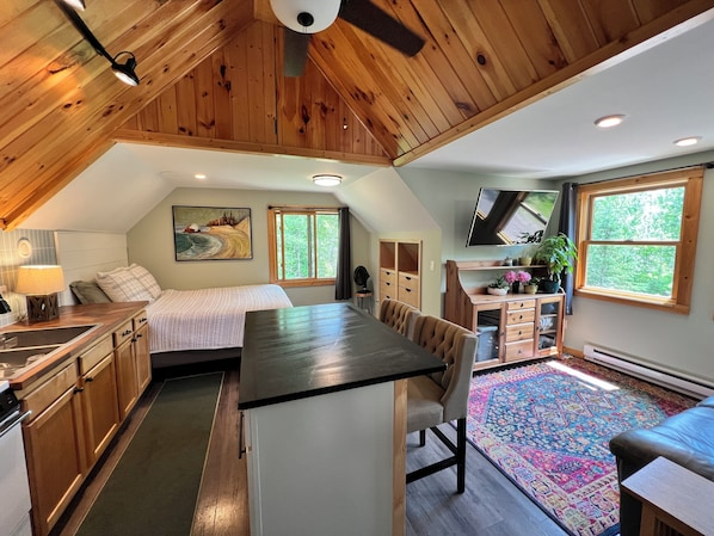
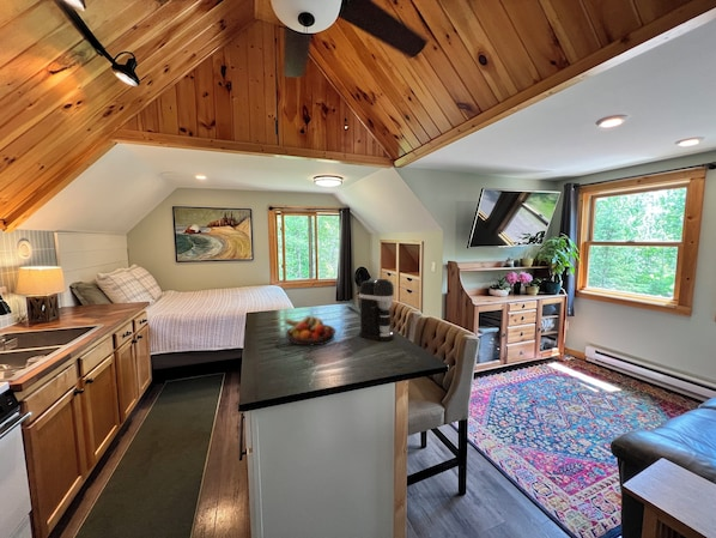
+ fruit bowl (310, 328)
+ coffee maker (376, 307)
